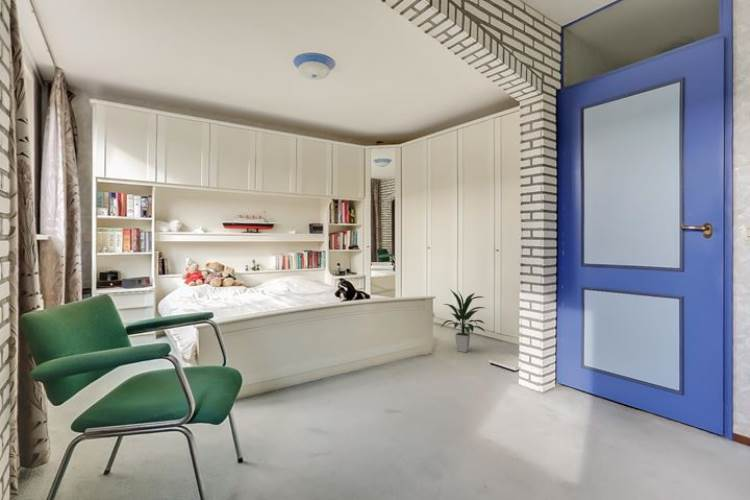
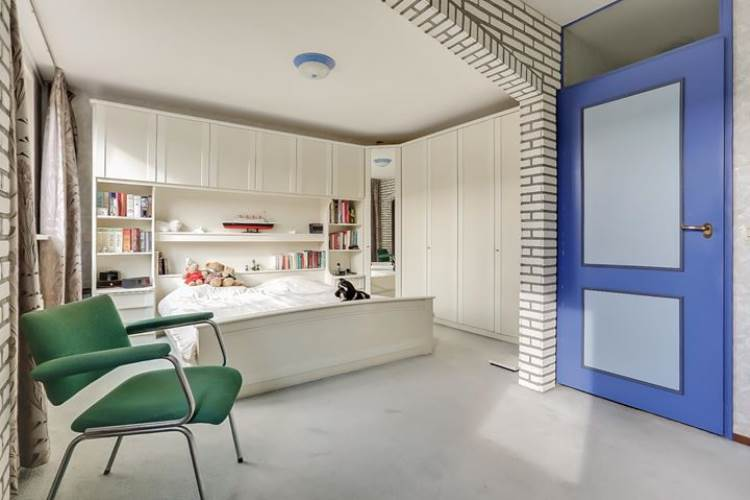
- indoor plant (464, 319)
